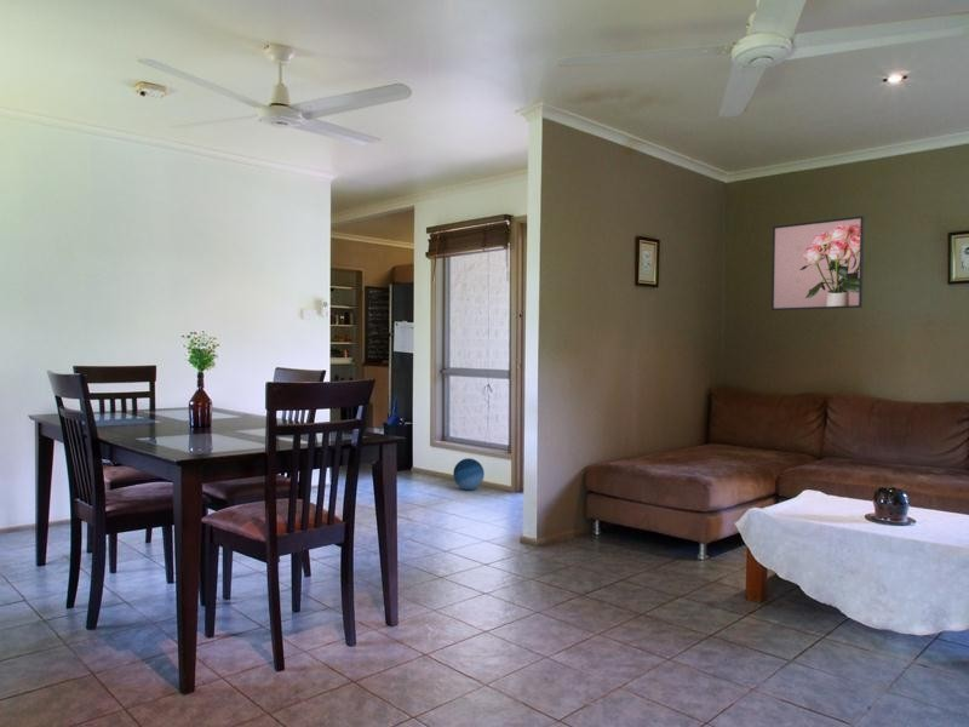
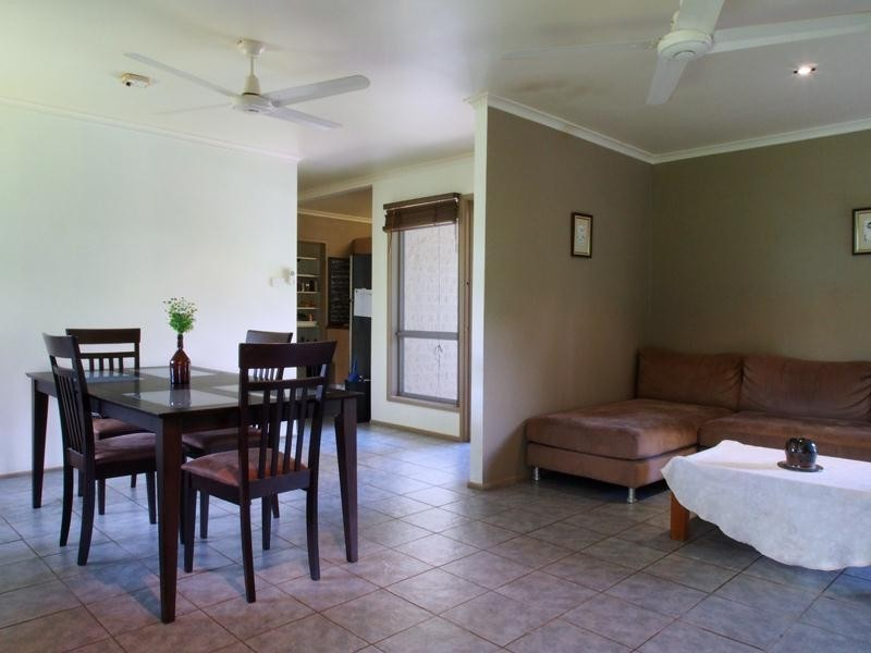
- ball (469, 474)
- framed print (815, 265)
